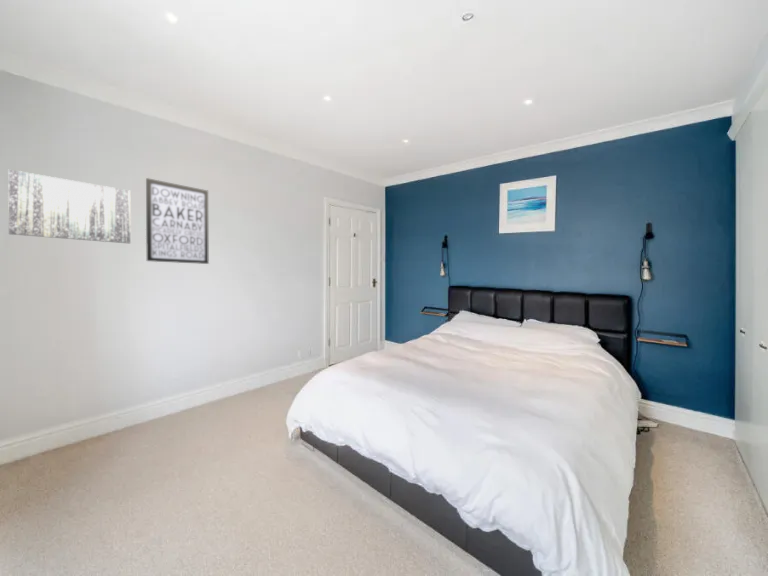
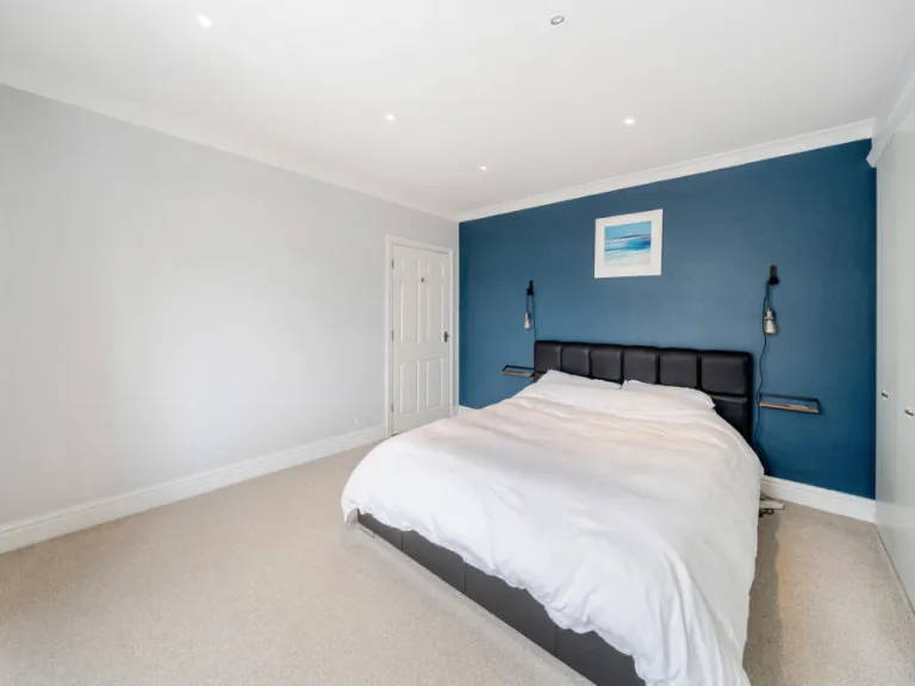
- wall art (75, 210)
- wall art (179, 223)
